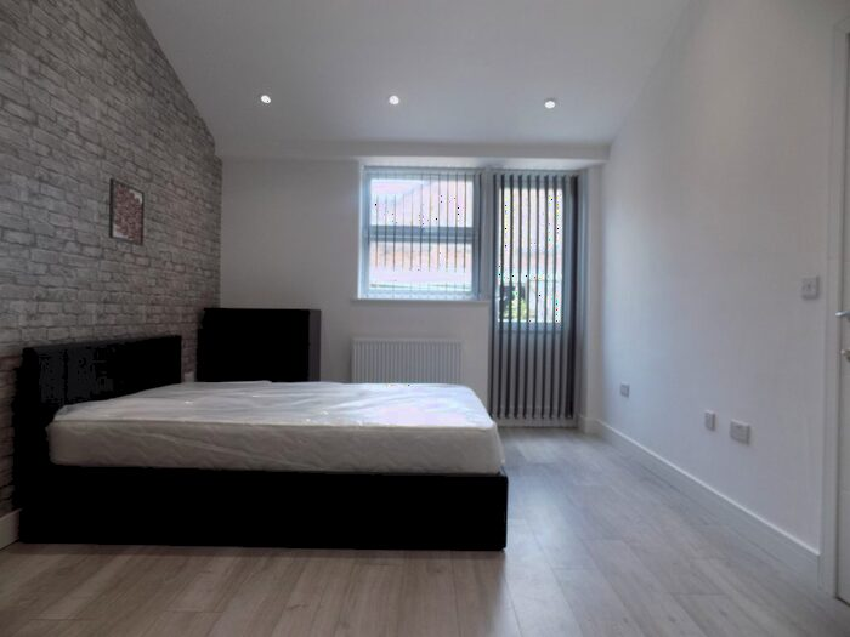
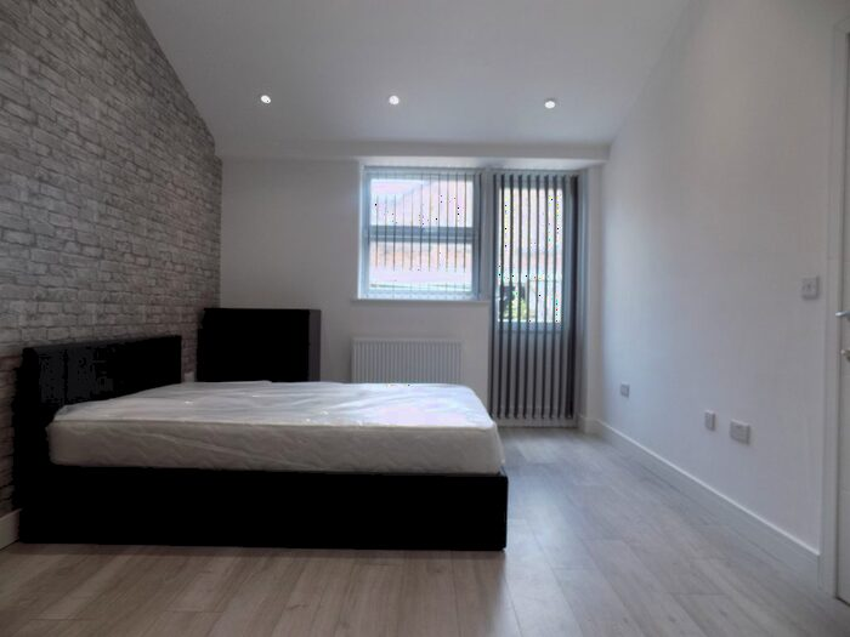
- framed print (126, 214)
